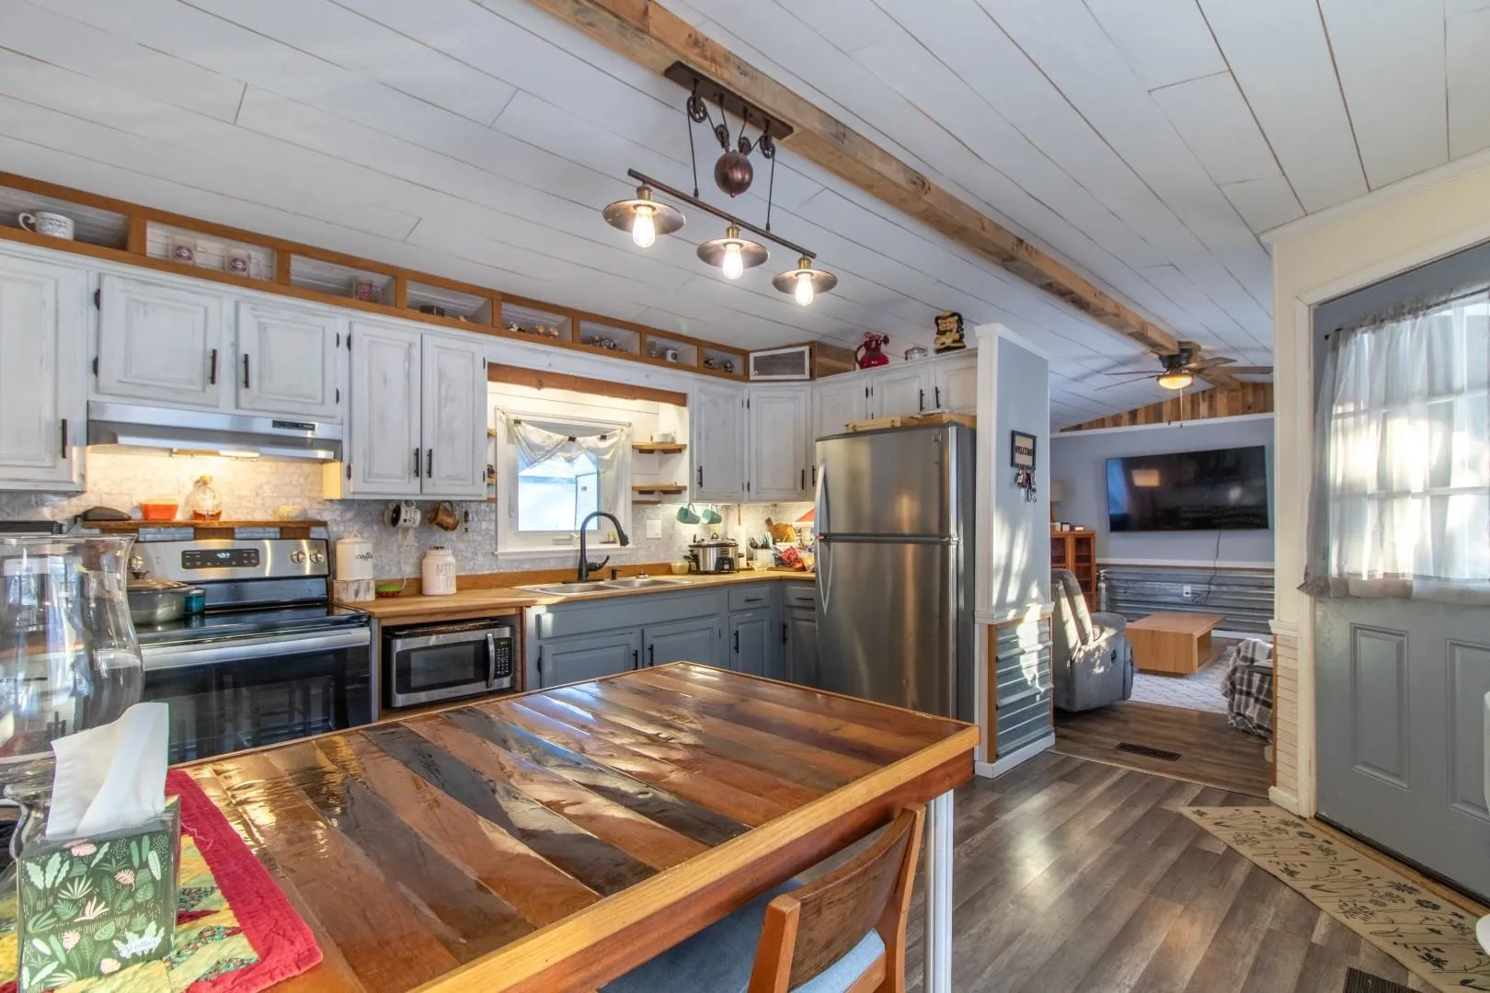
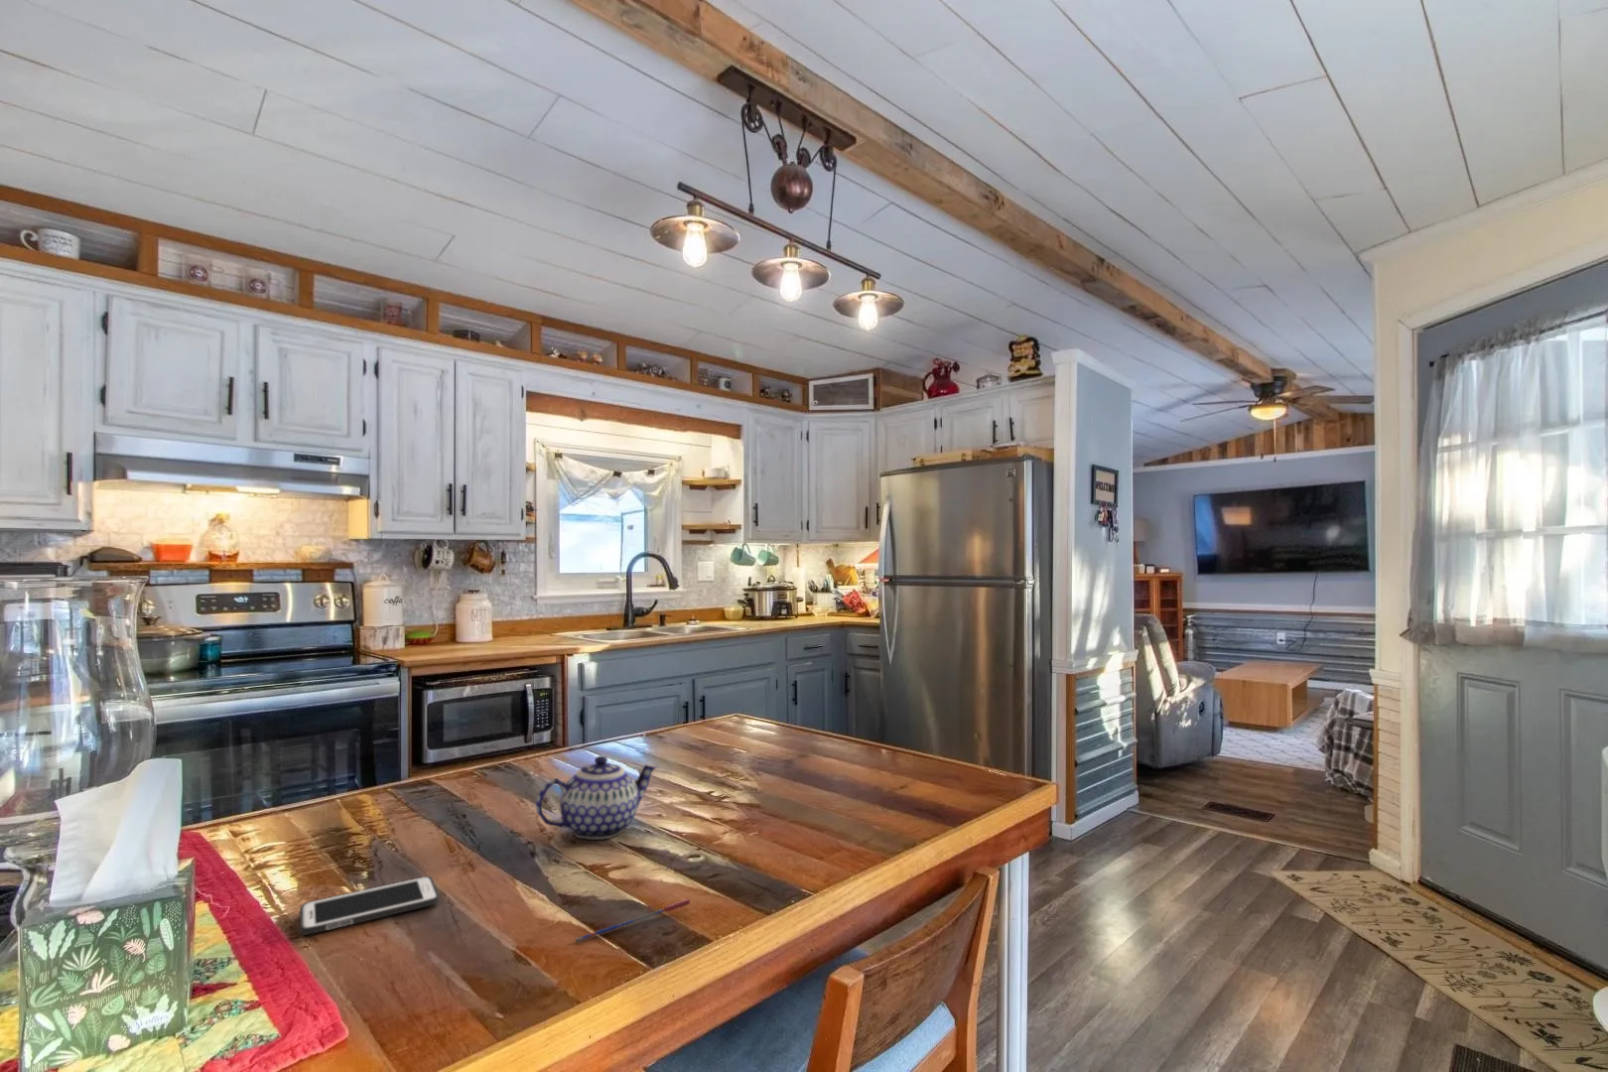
+ cell phone (370, 903)
+ teapot (599, 793)
+ pen (634, 918)
